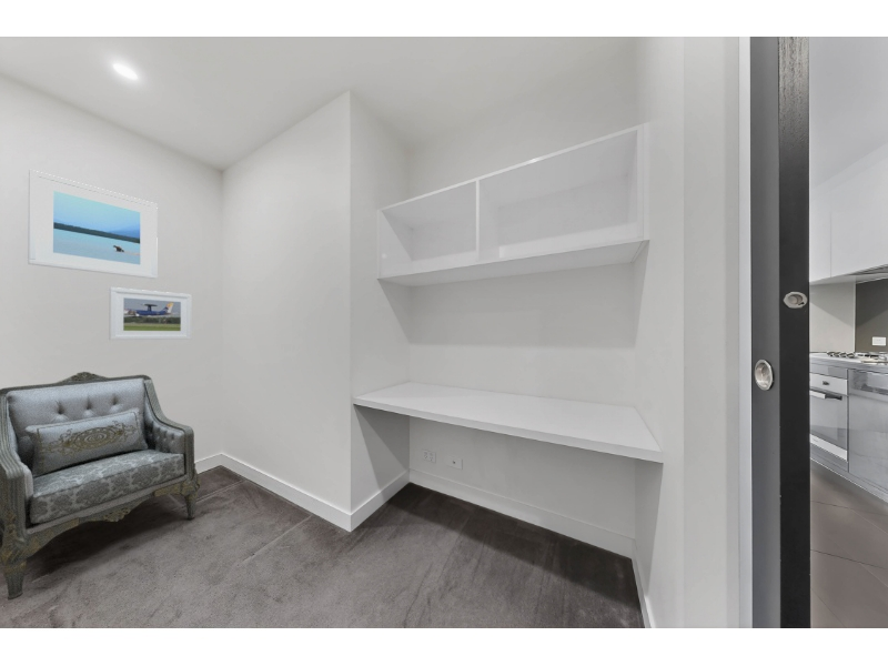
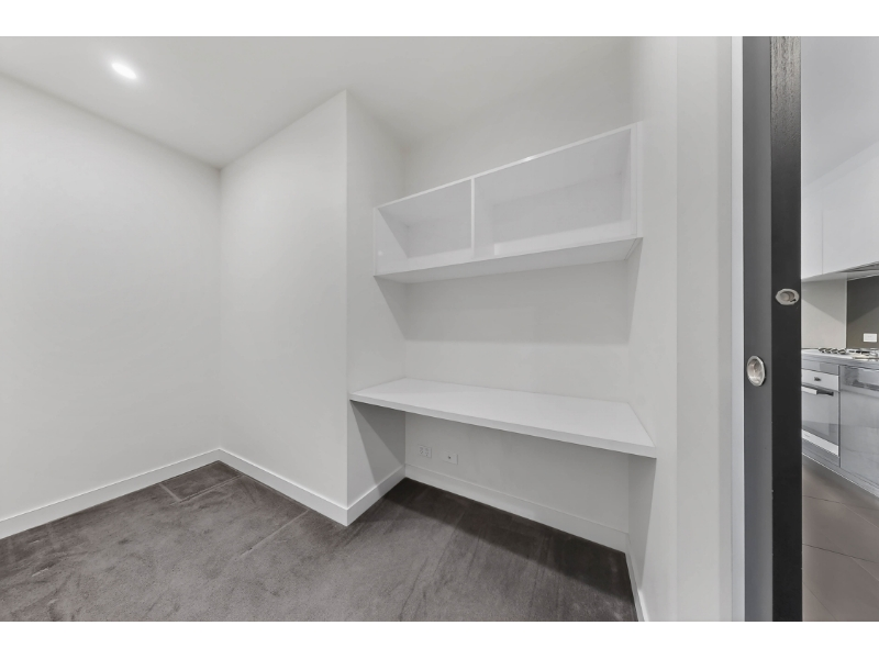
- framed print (153, 315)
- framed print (100, 230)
- armchair (99, 454)
